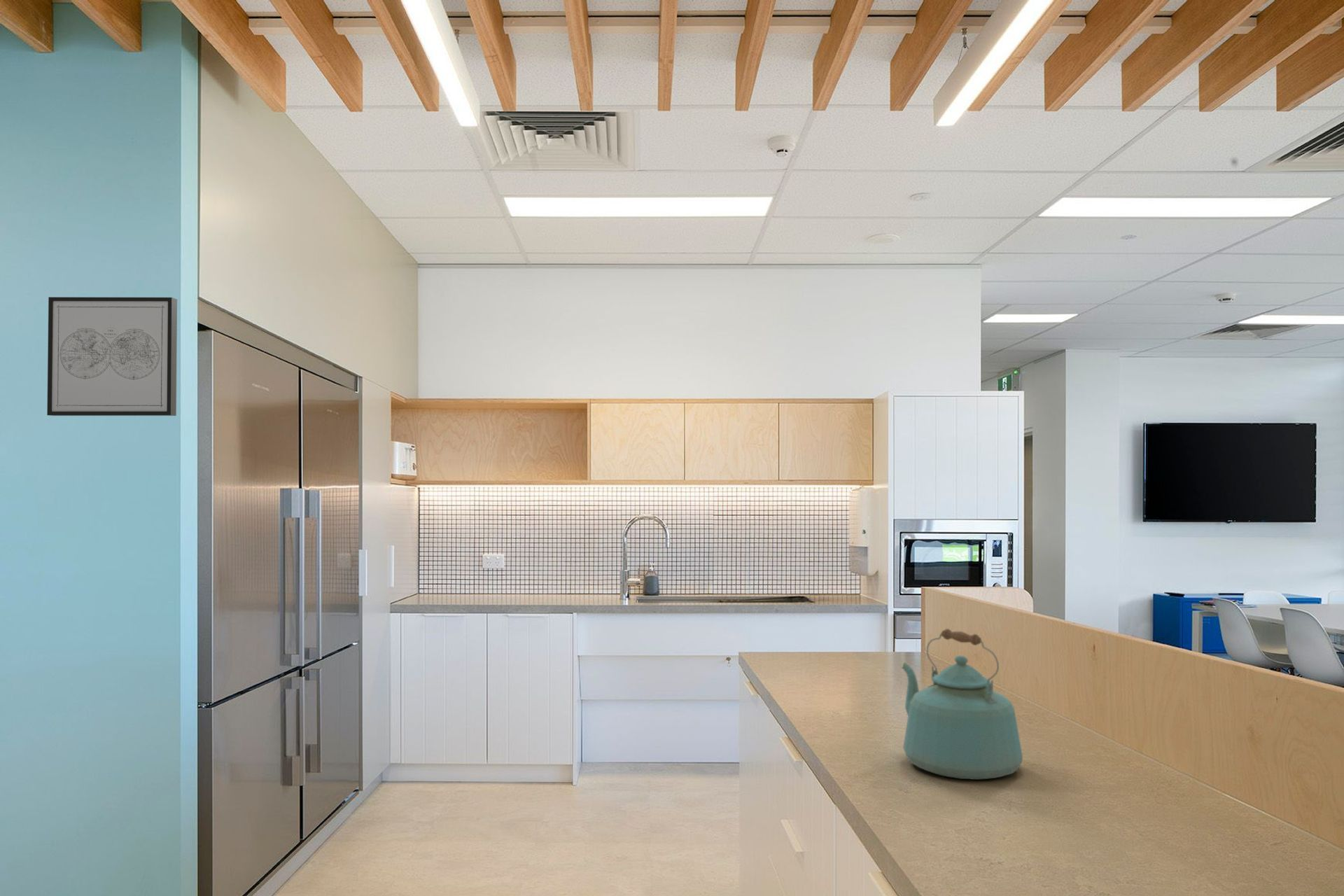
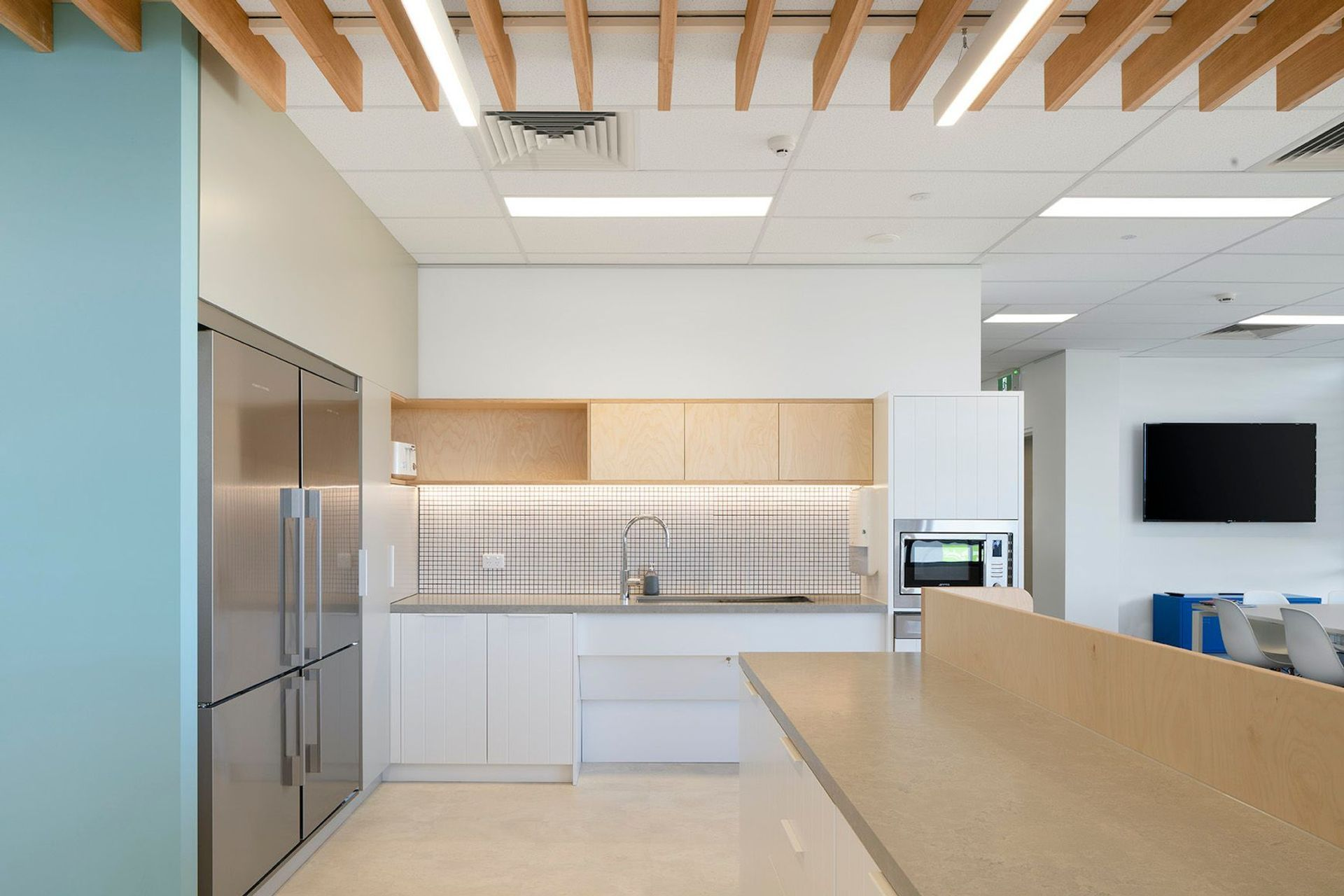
- wall art (112, 356)
- kettle (952, 696)
